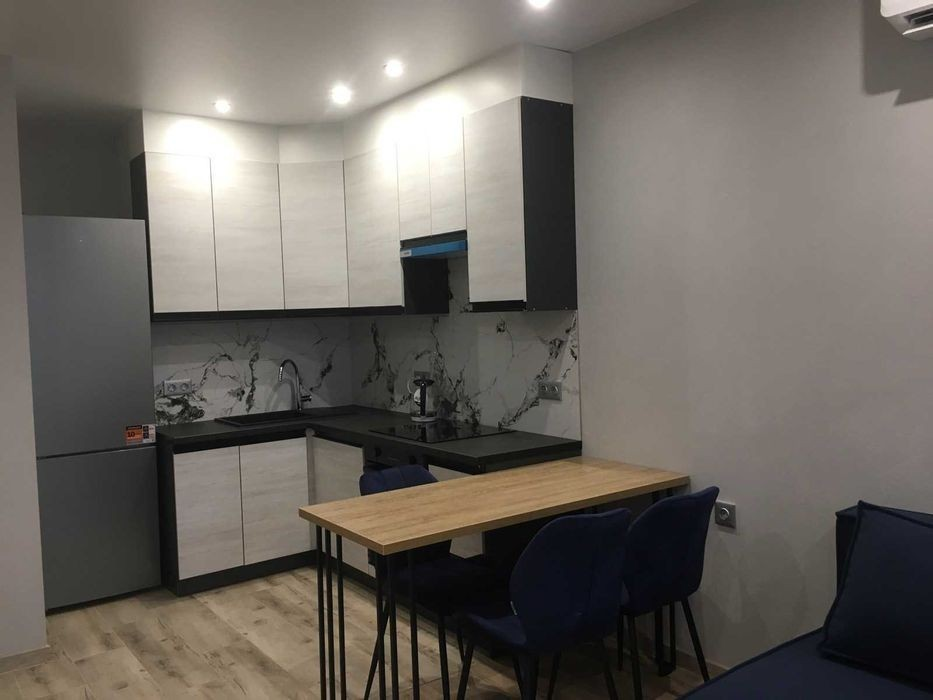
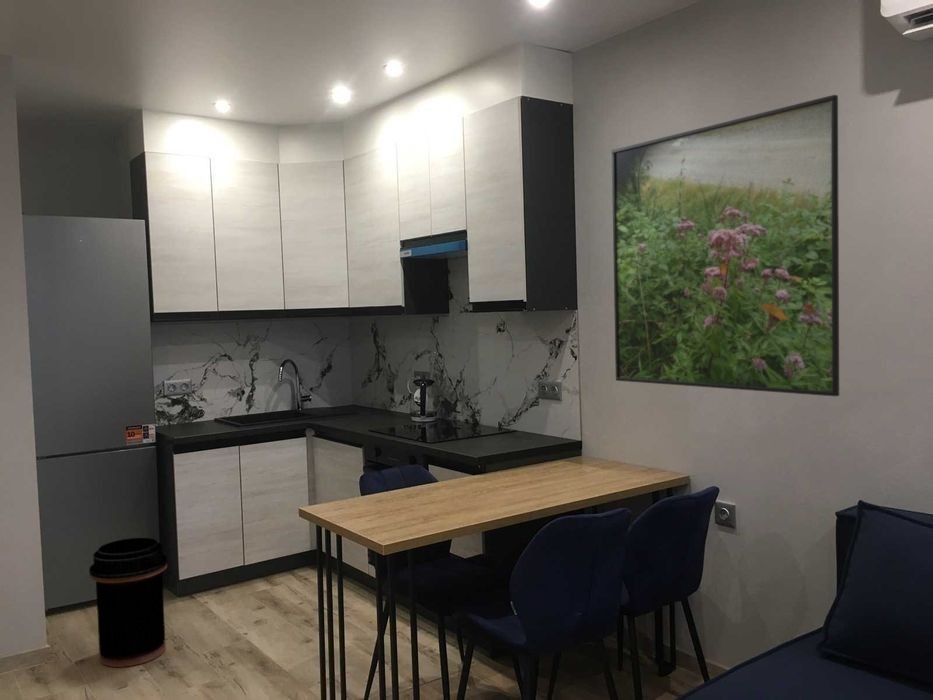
+ trash can (130, 599)
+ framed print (711, 257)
